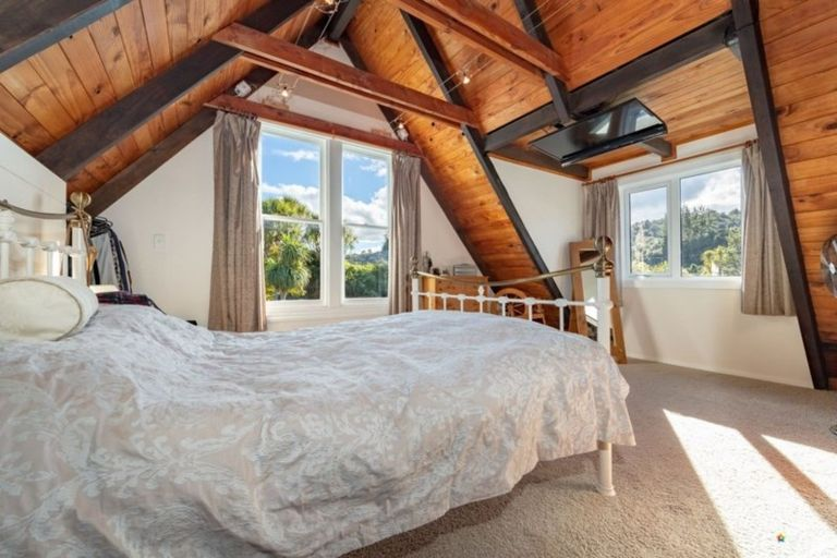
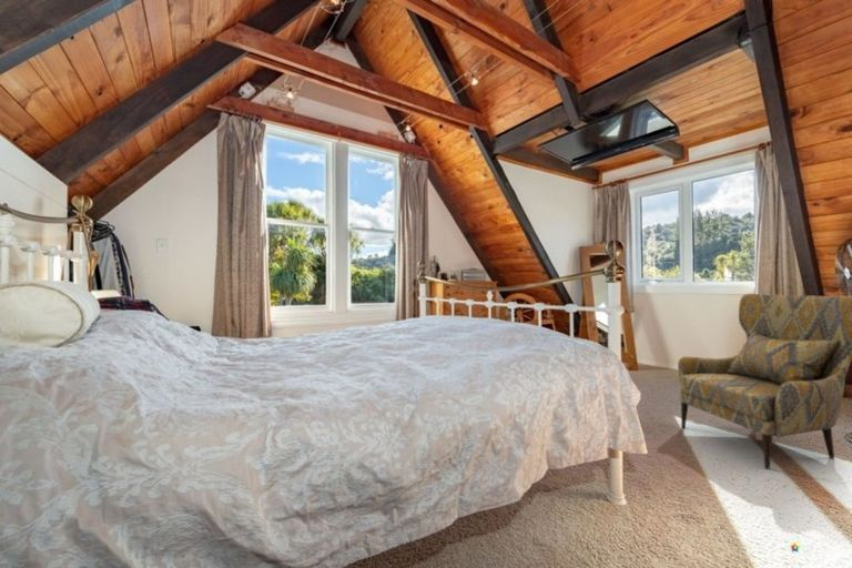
+ armchair (764, 368)
